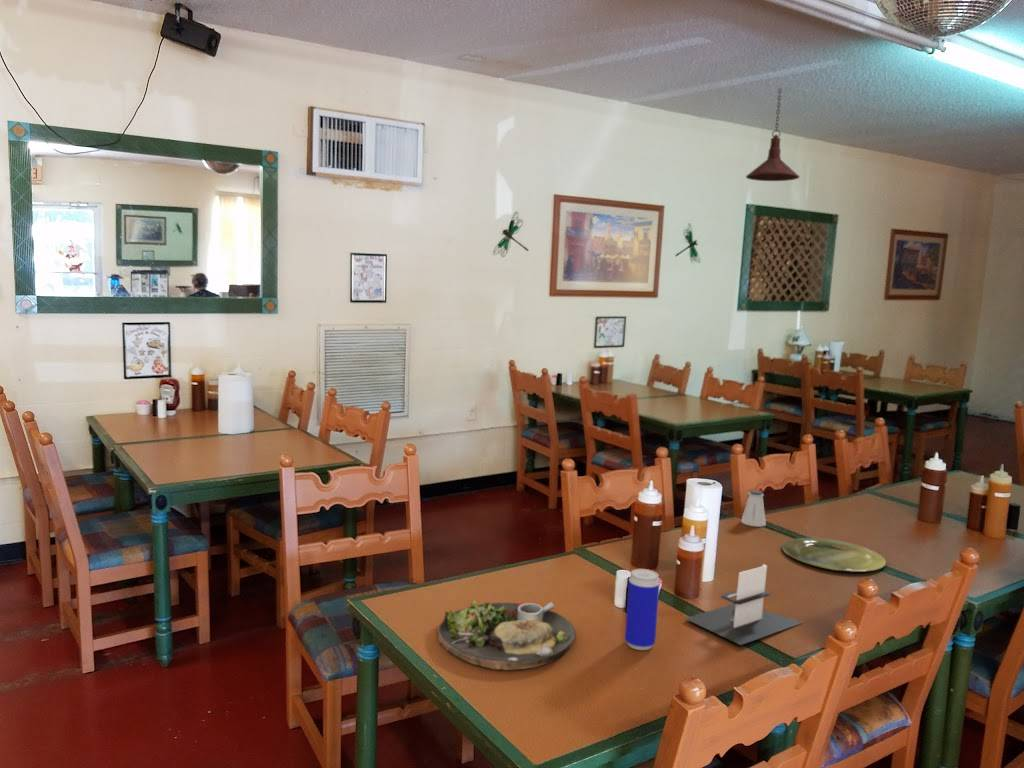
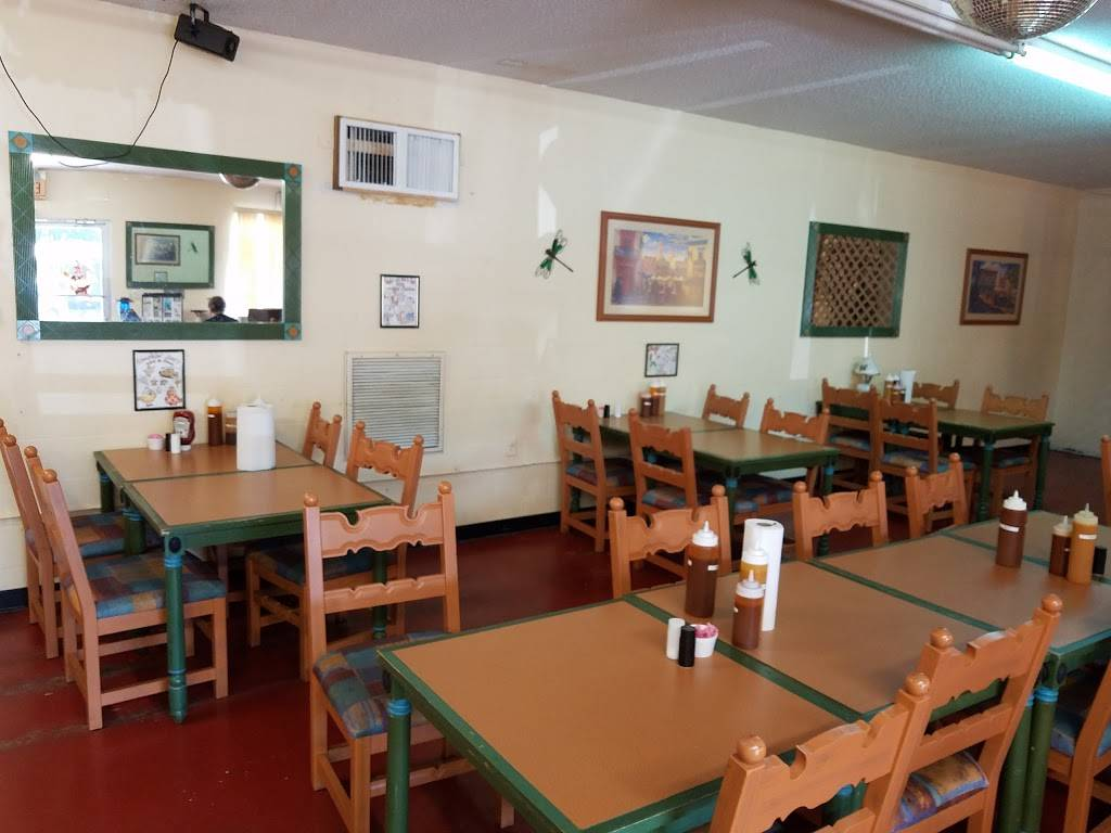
- saltshaker (754, 507)
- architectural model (746, 594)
- dinner plate (507, 622)
- plate (832, 554)
- pendant light (776, 131)
- beverage can (642, 609)
